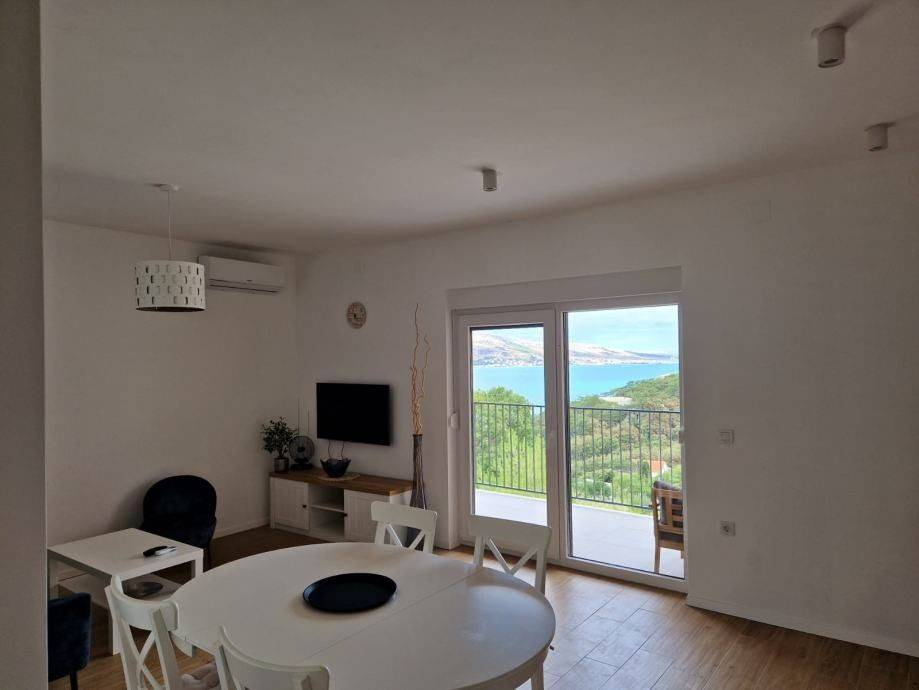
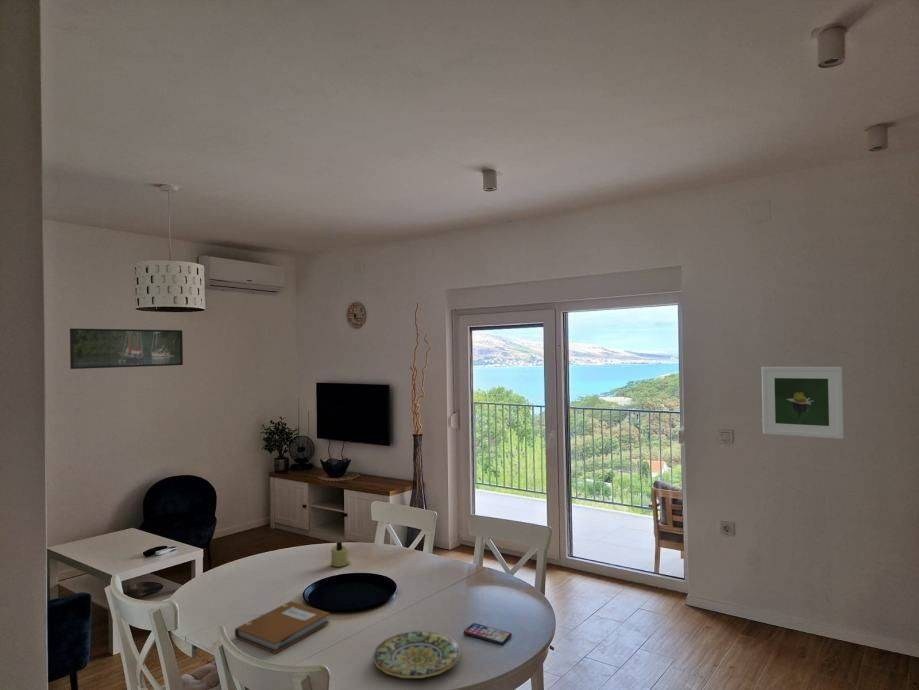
+ smartphone (487, 633)
+ plate (417, 656)
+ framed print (130, 348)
+ candle (340, 553)
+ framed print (801, 401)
+ notebook (284, 624)
